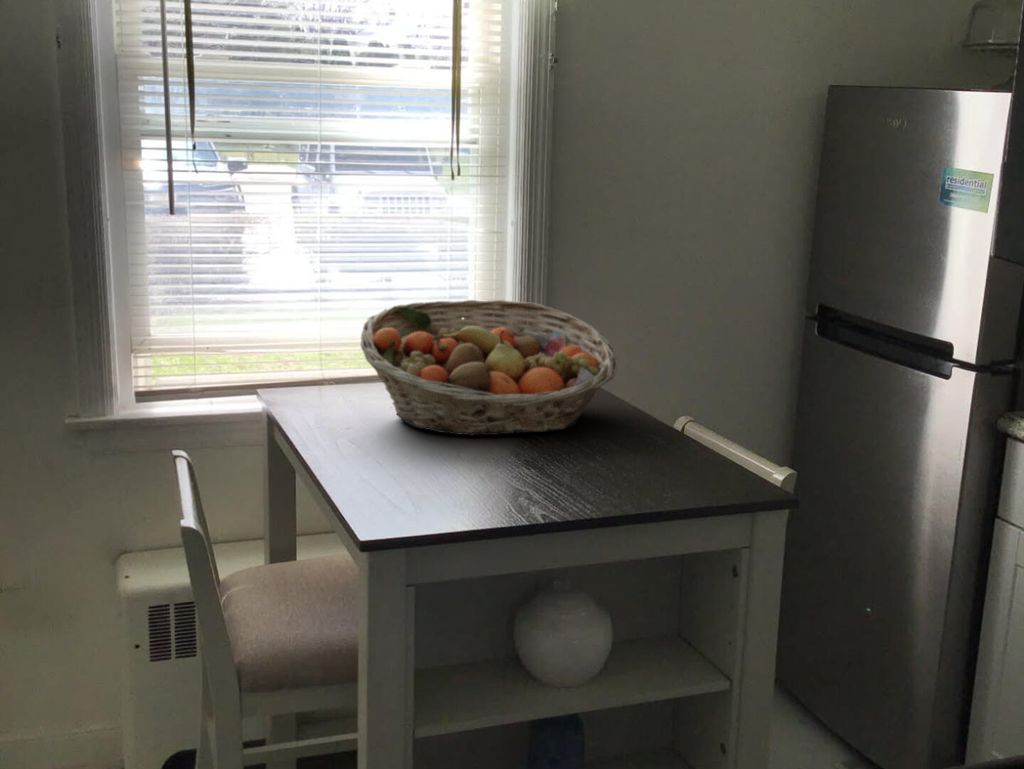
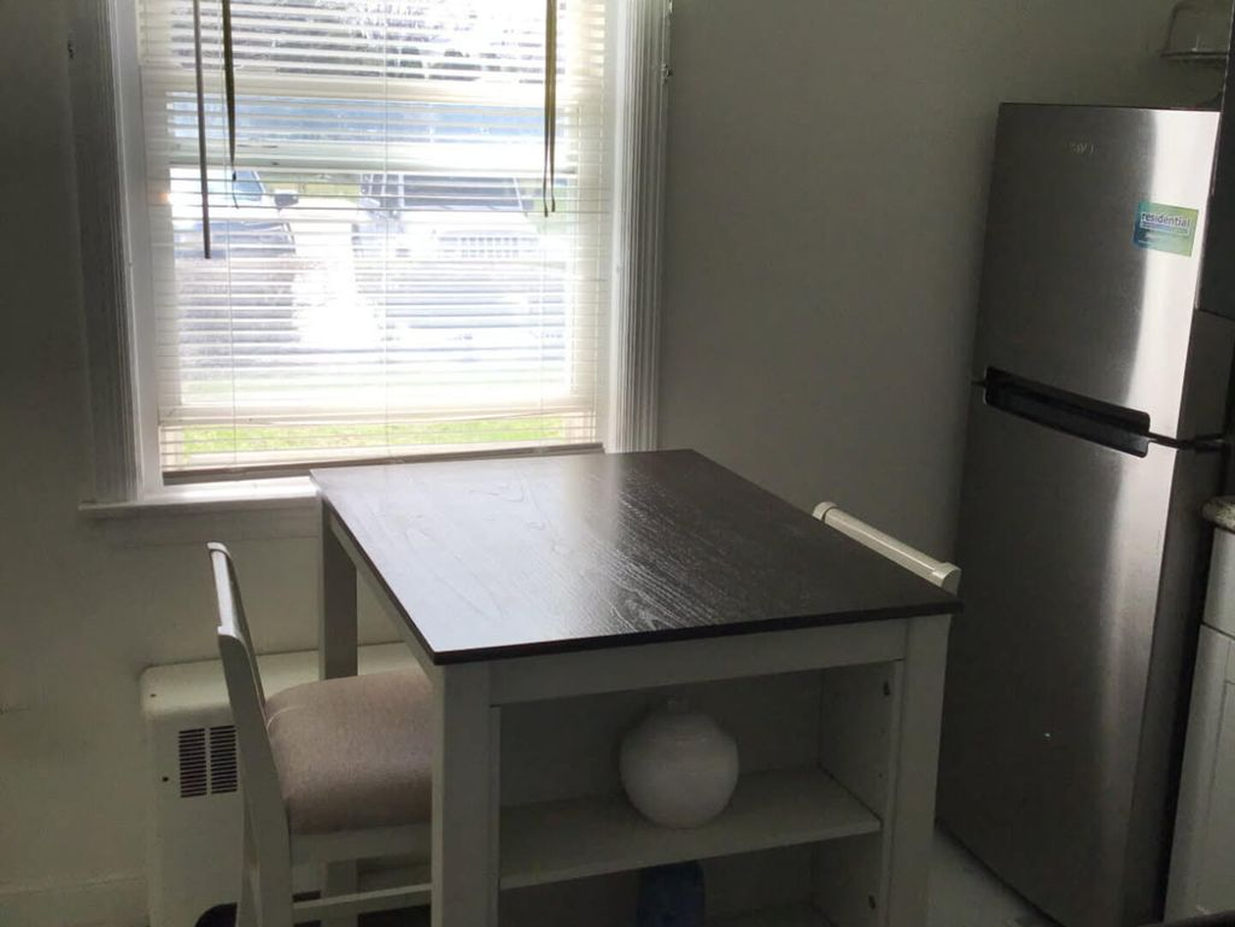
- fruit basket (488, 364)
